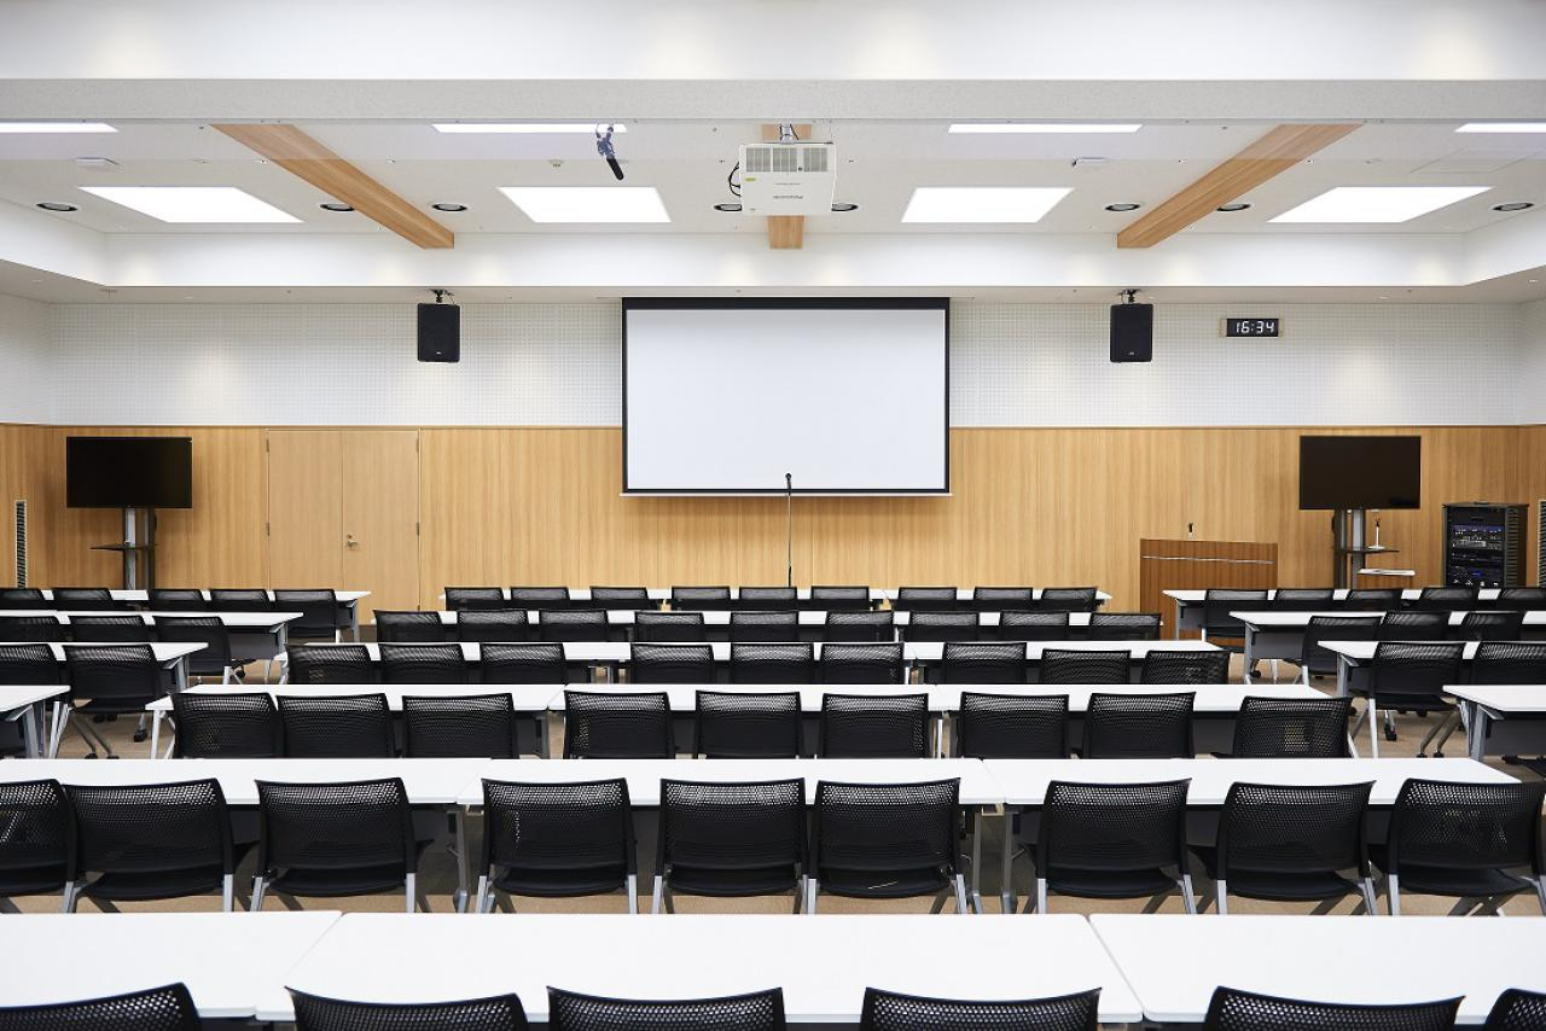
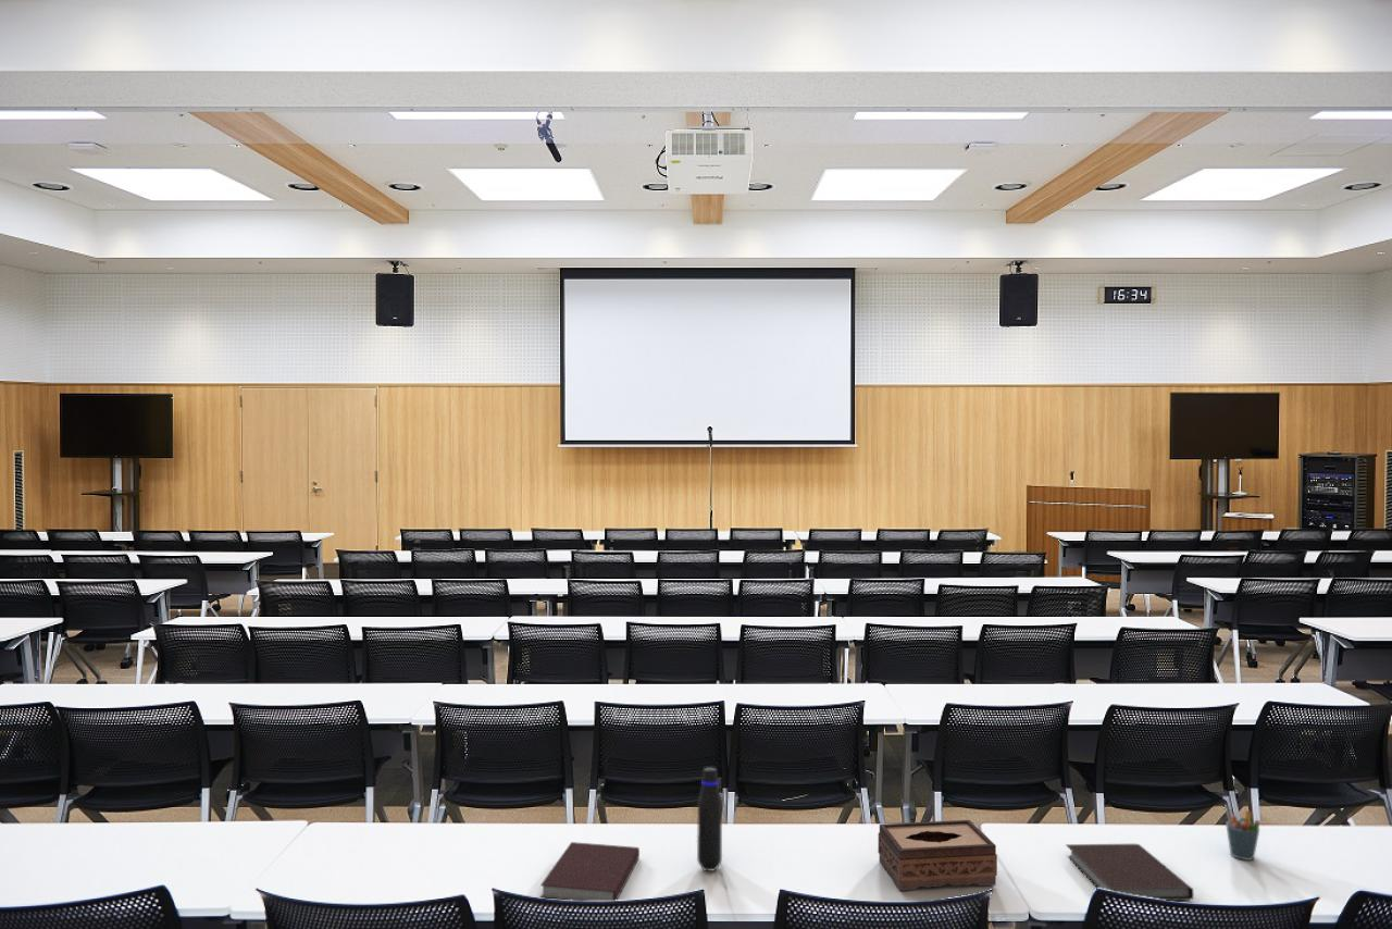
+ notebook (1126, 870)
+ notebook (592, 870)
+ pen holder (1242, 832)
+ tissue box (935, 853)
+ water bottle (709, 818)
